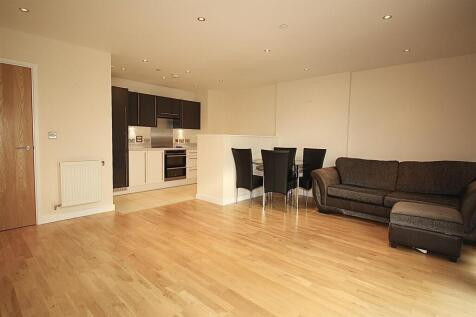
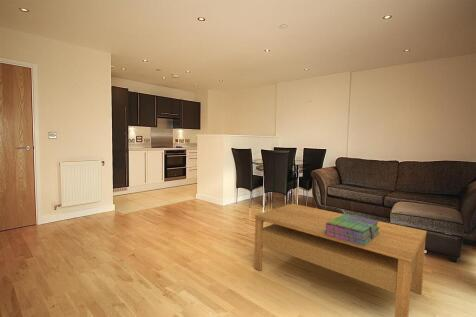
+ stack of books (352, 227)
+ coffee table (332, 251)
